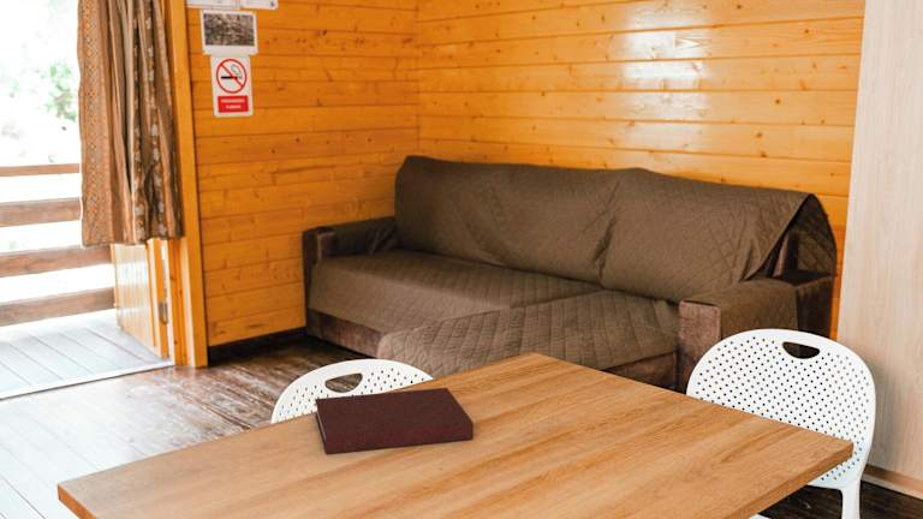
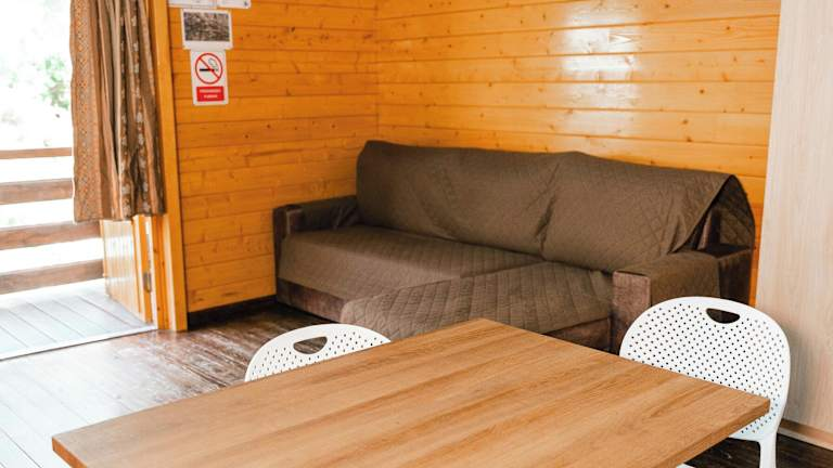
- notebook (391, 418)
